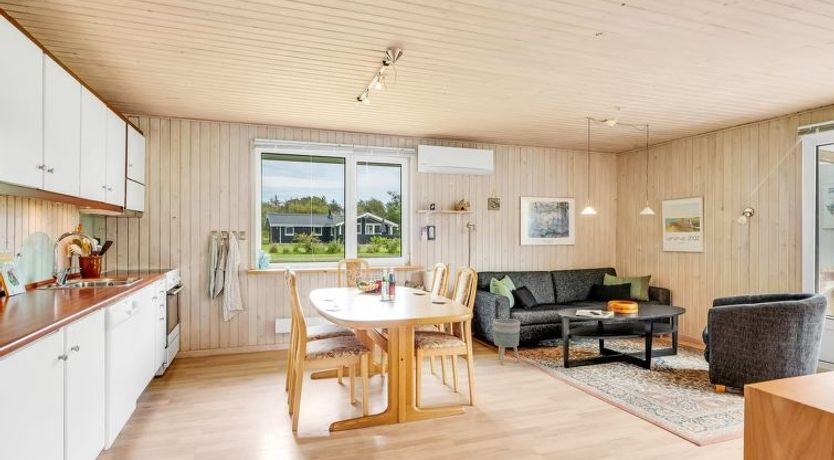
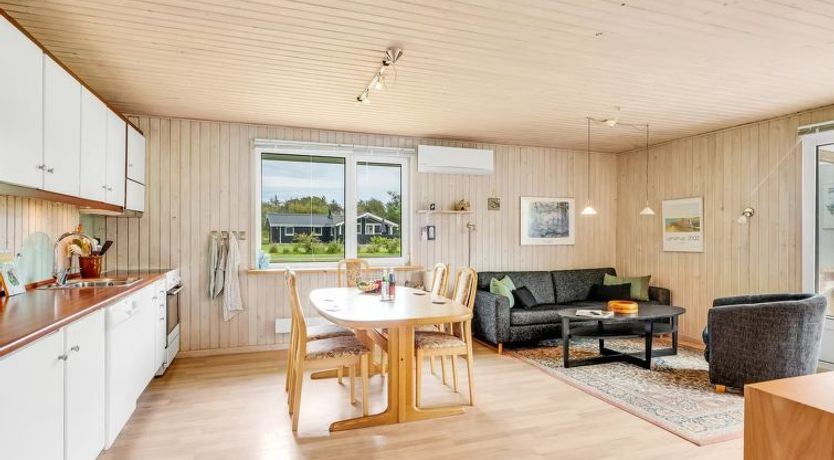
- planter (506, 341)
